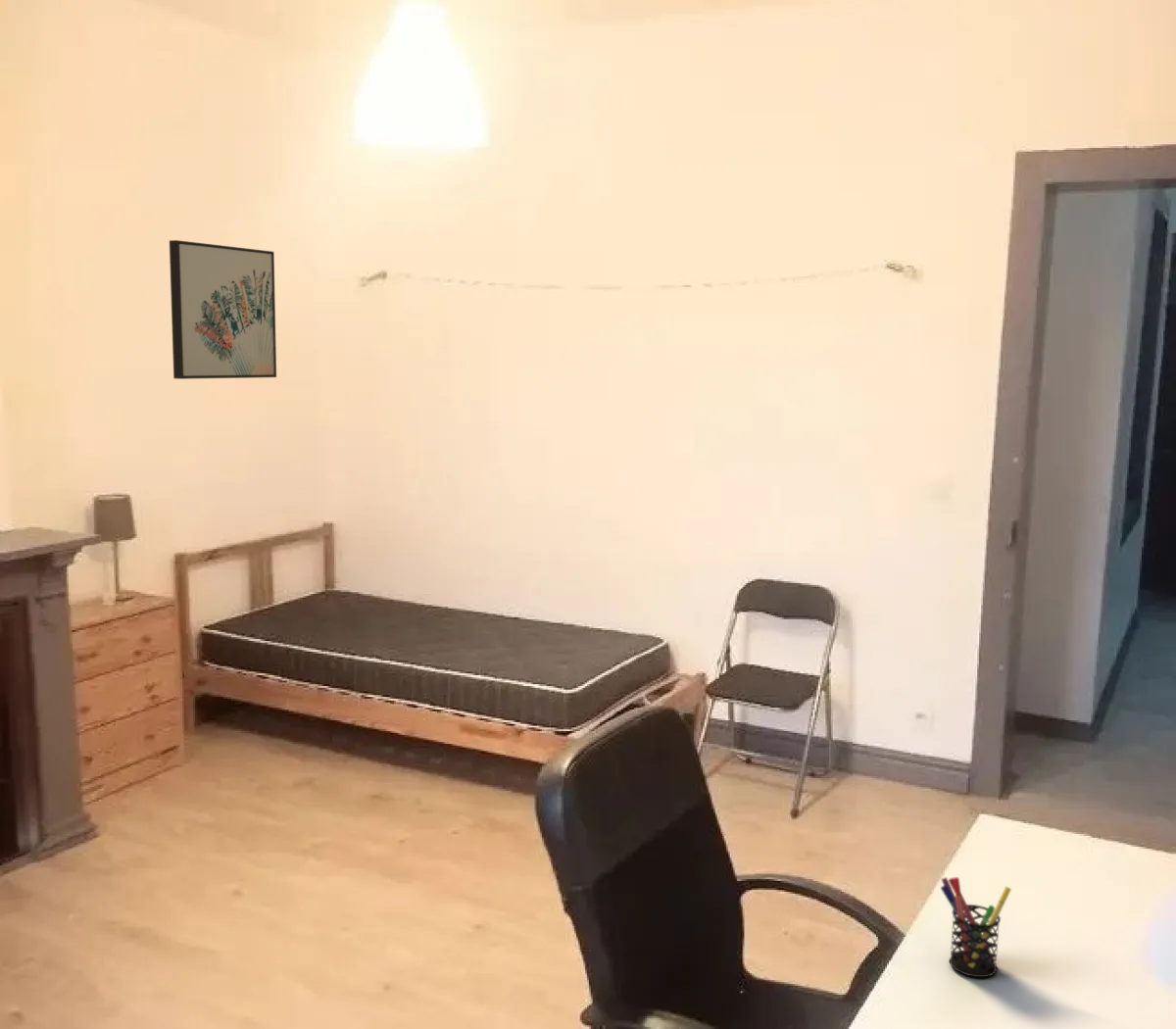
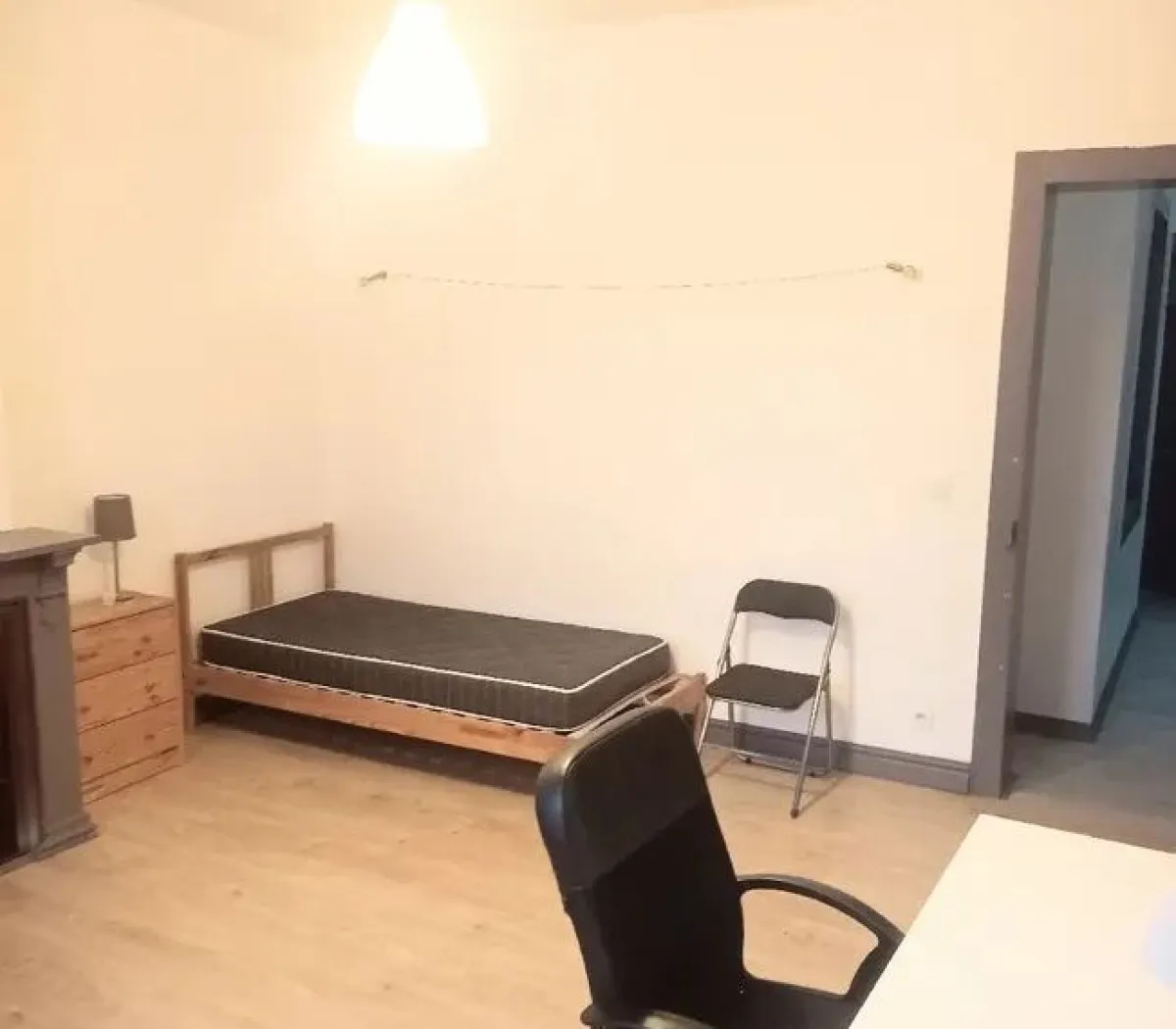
- pen holder (975, 924)
- wall art (225, 313)
